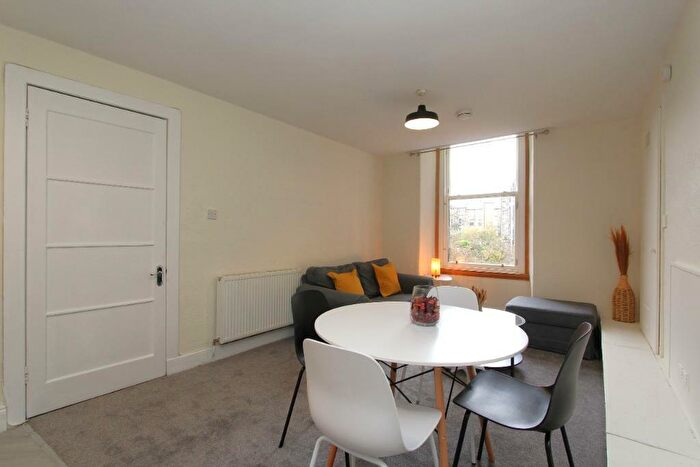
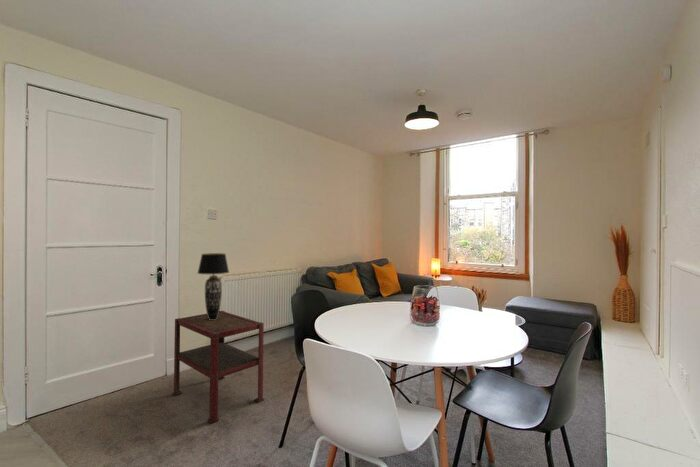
+ table lamp (213, 285)
+ side table (218, 358)
